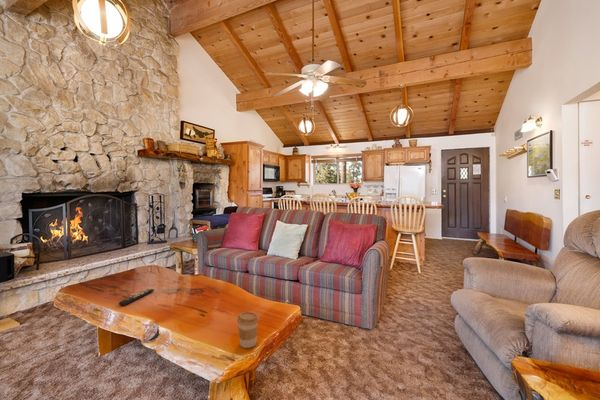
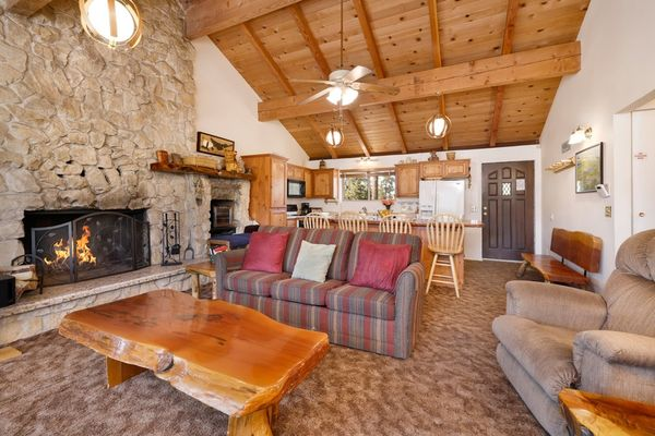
- coffee cup (248, 329)
- remote control (137, 296)
